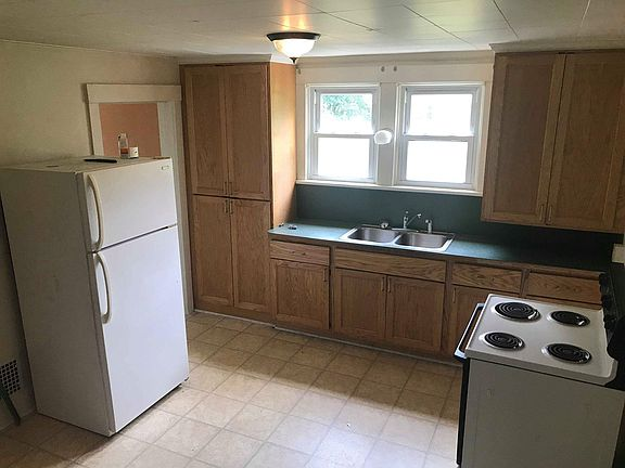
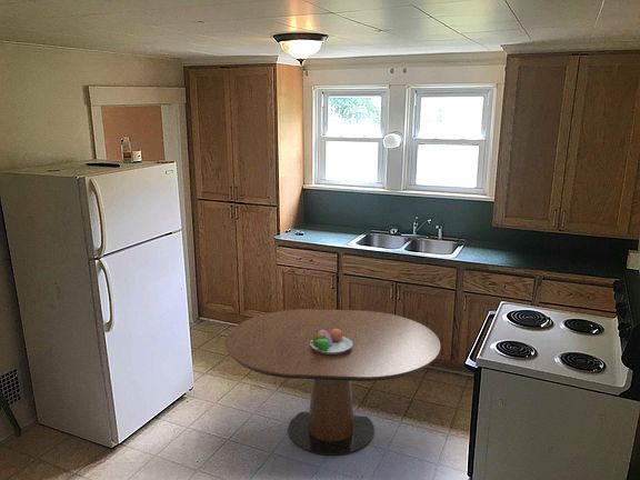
+ dining table (330, 390)
+ fruit bowl (329, 339)
